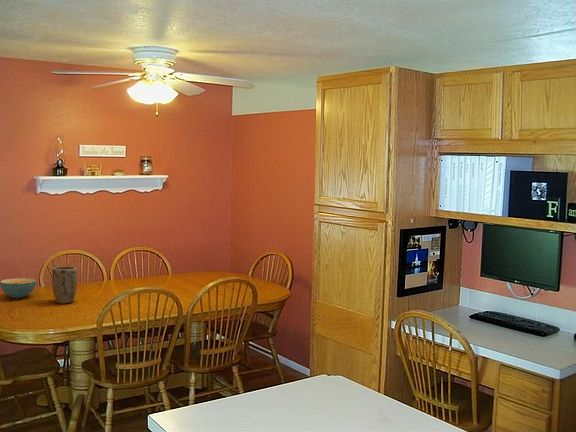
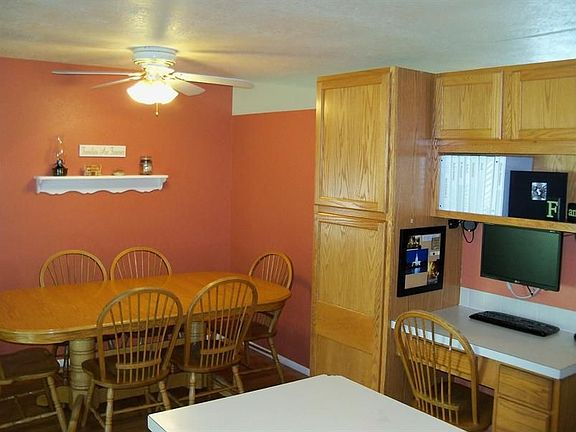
- cereal bowl (18, 289)
- plant pot (64, 284)
